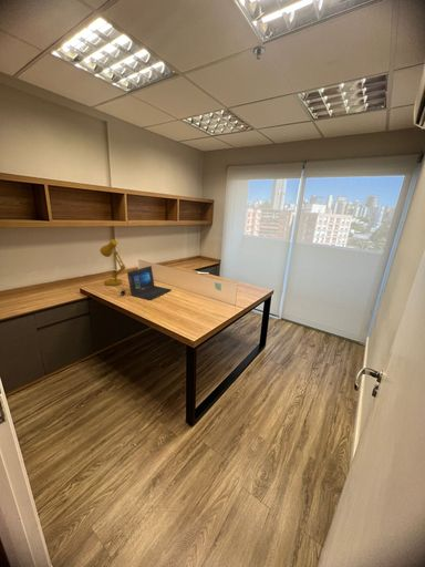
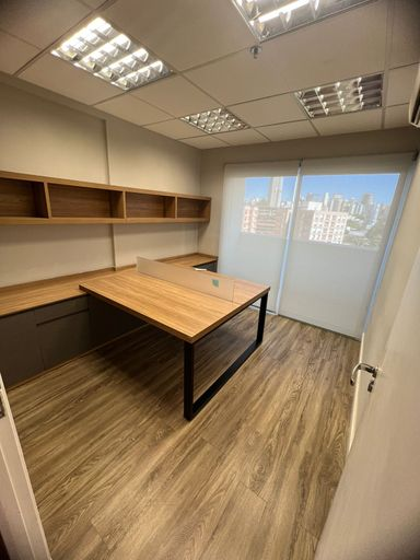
- laptop (151, 281)
- desk lamp (118, 264)
